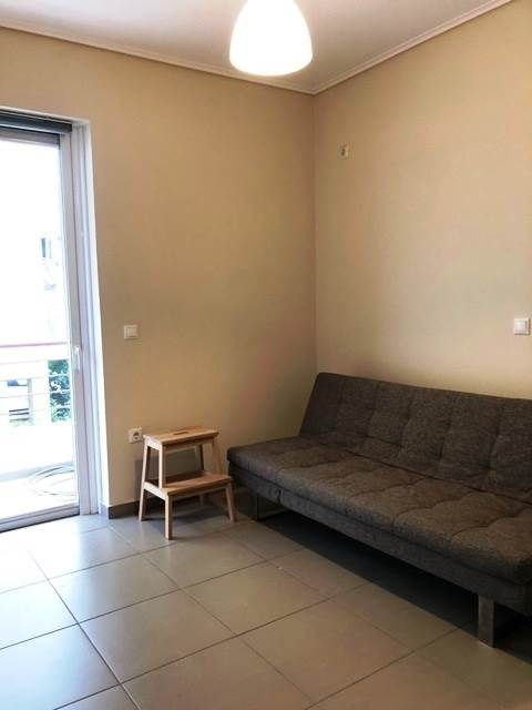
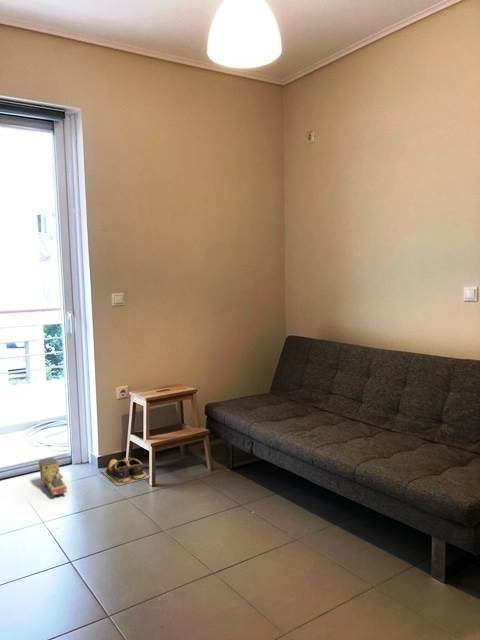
+ toy train (53, 477)
+ shoes (125, 466)
